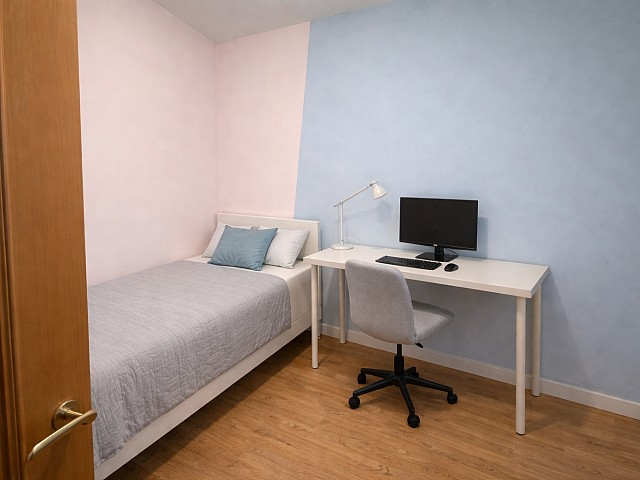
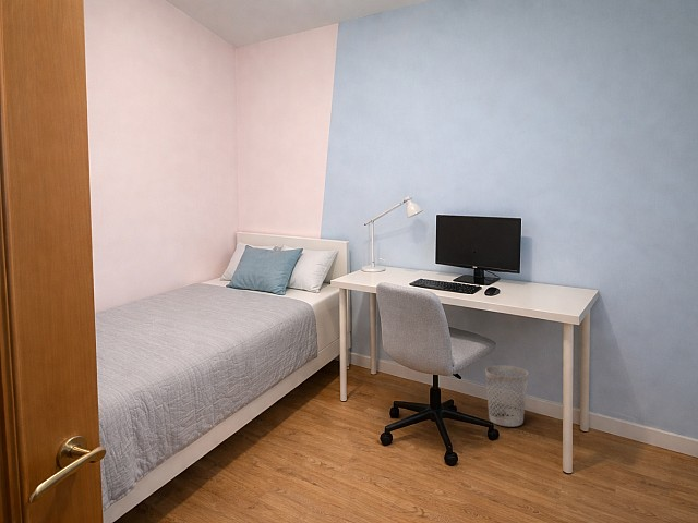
+ wastebasket (506, 396)
